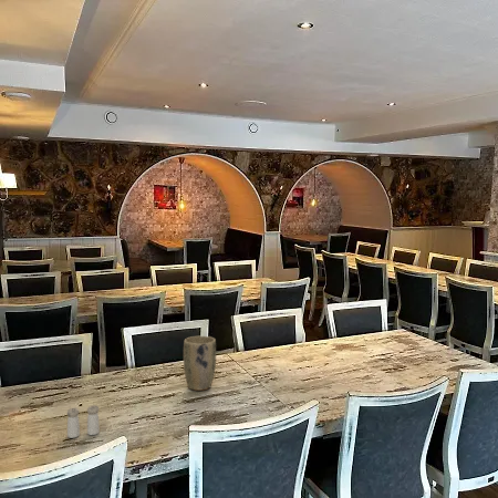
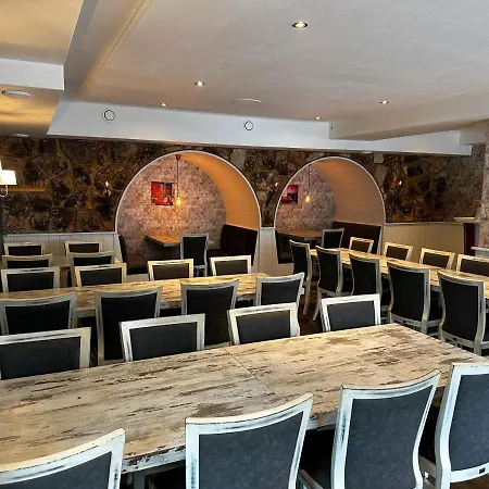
- salt and pepper shaker (79, 422)
- plant pot (199, 363)
